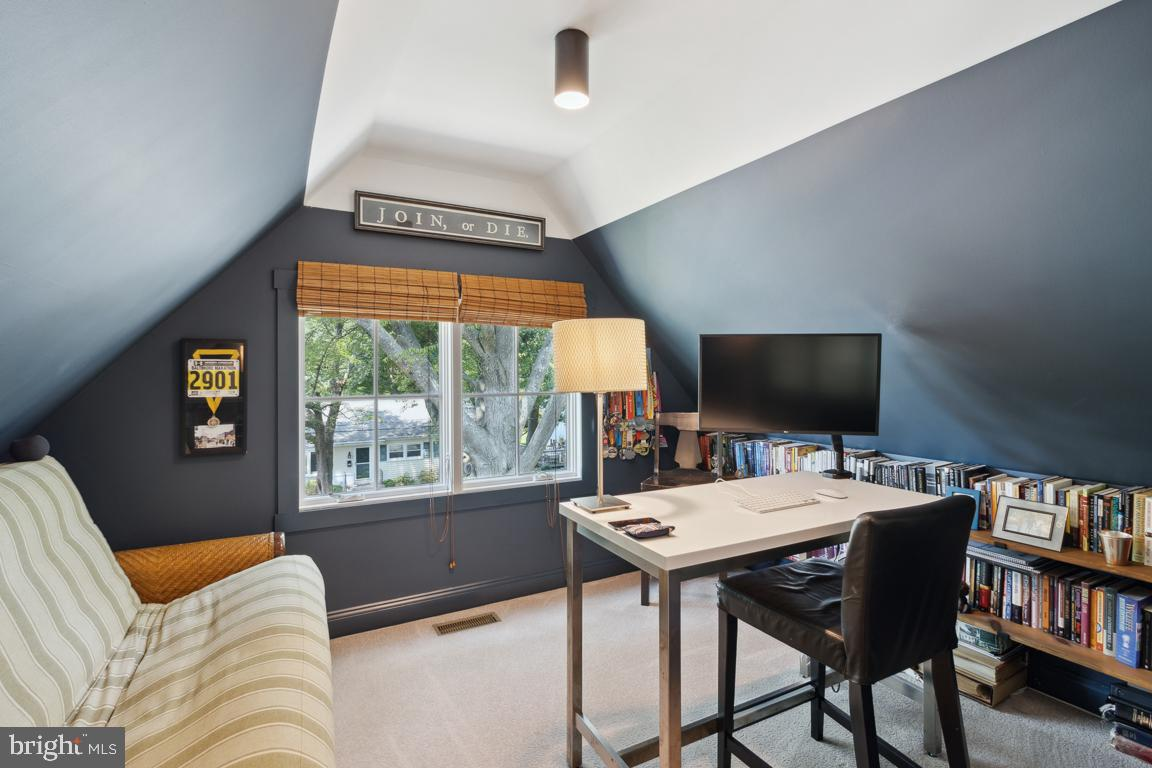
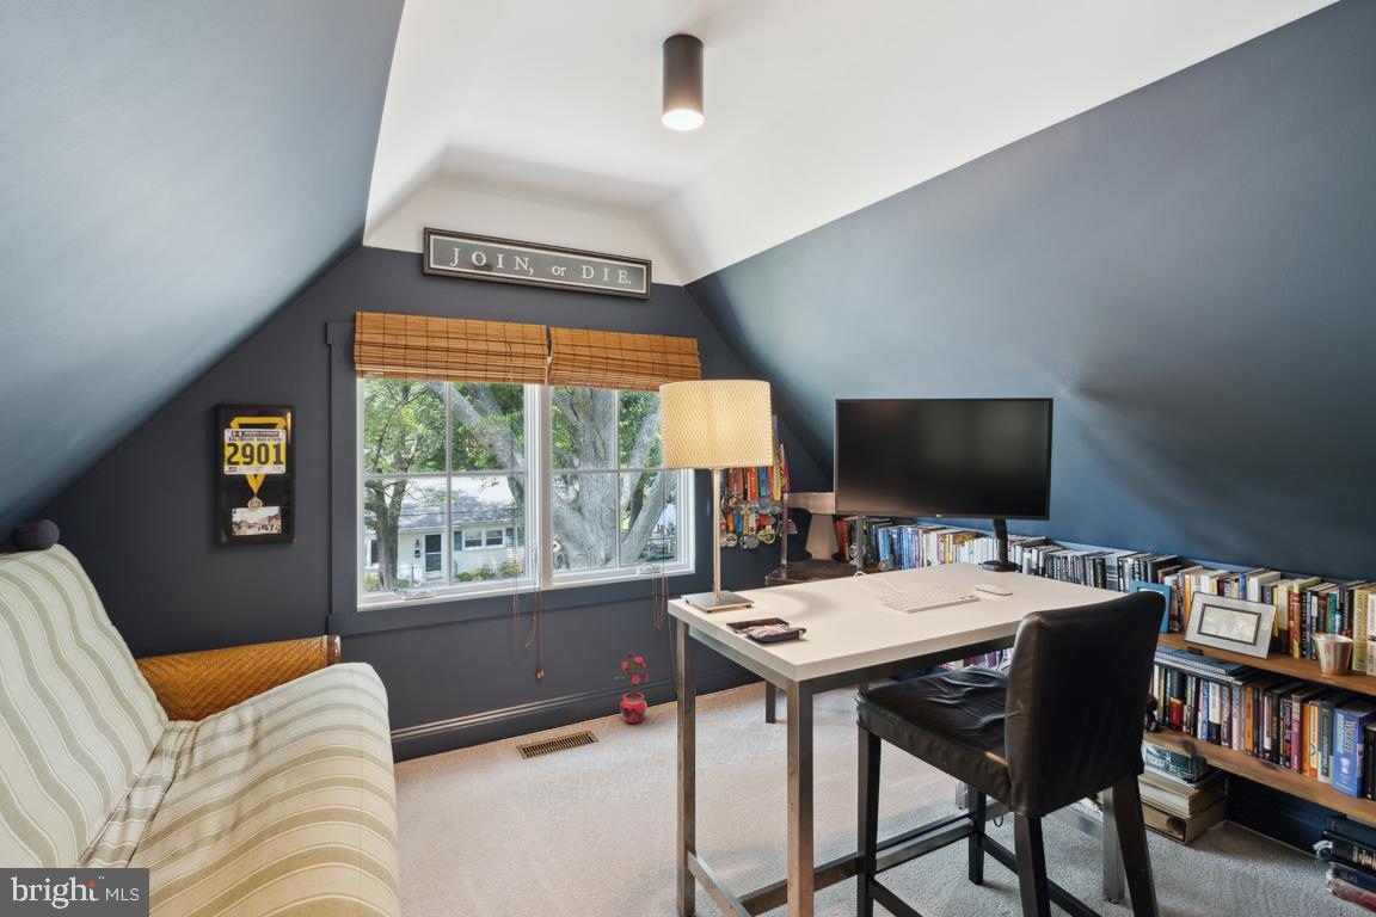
+ potted plant (632, 687)
